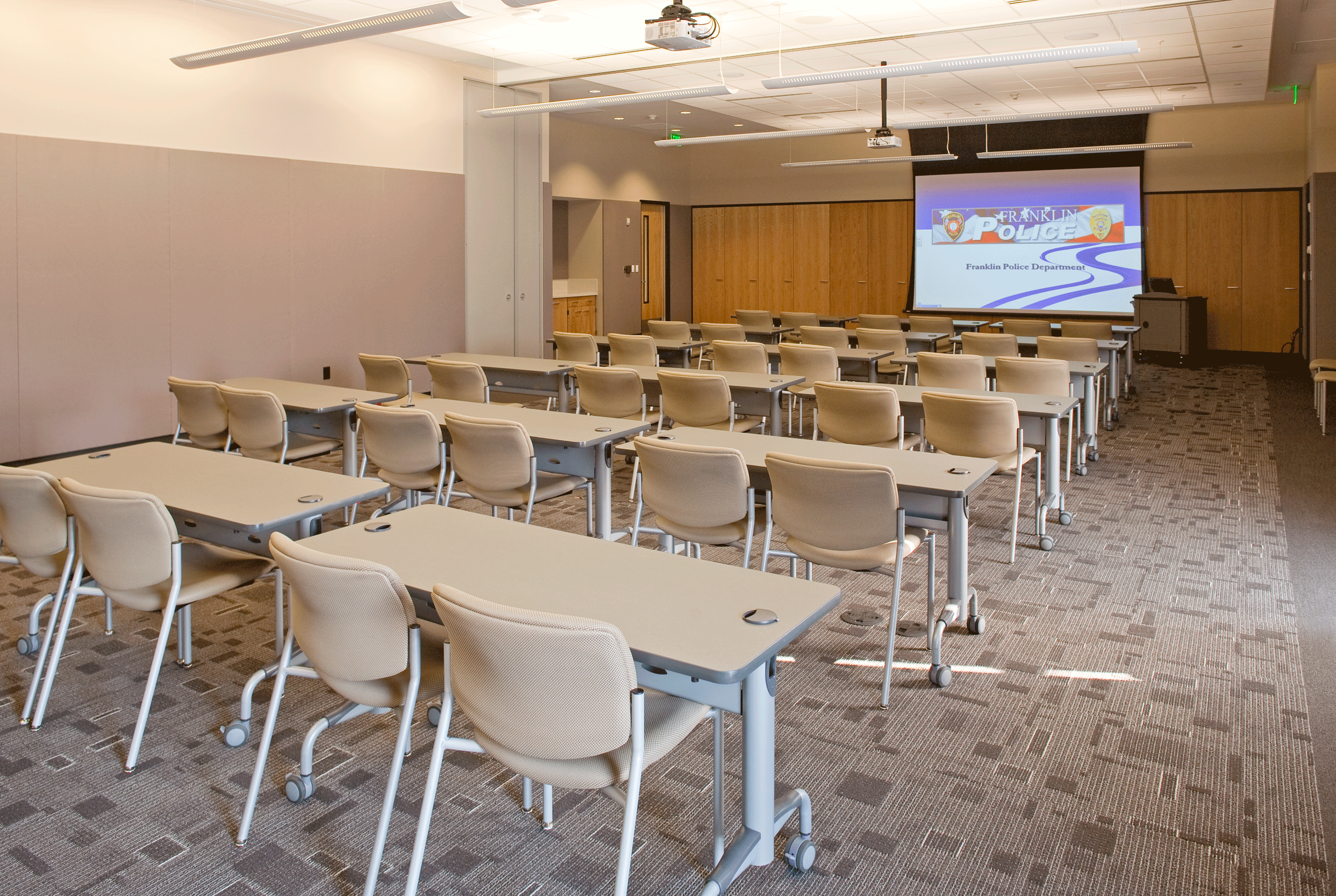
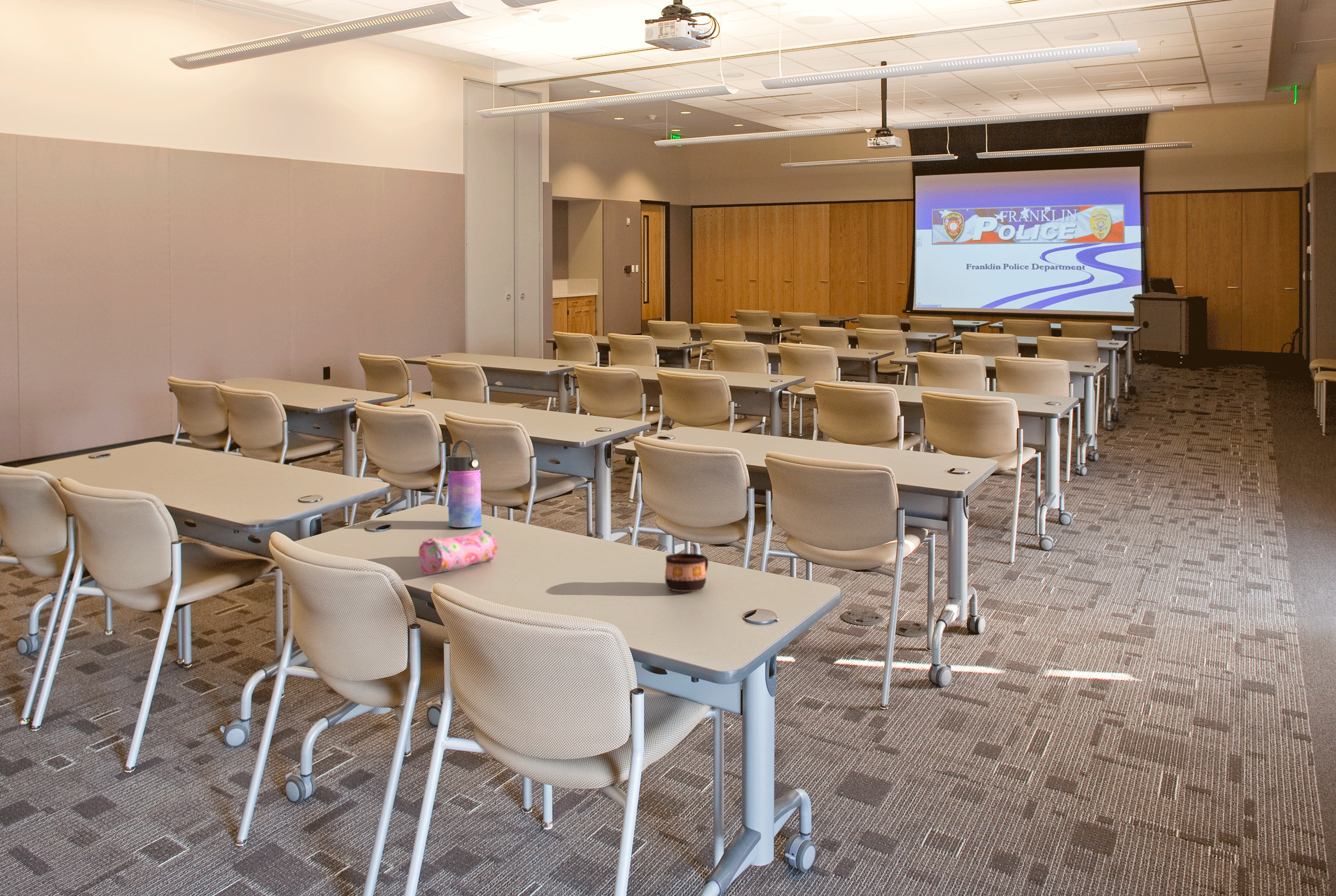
+ water bottle (464, 482)
+ cup (688, 573)
+ pencil case (457, 551)
